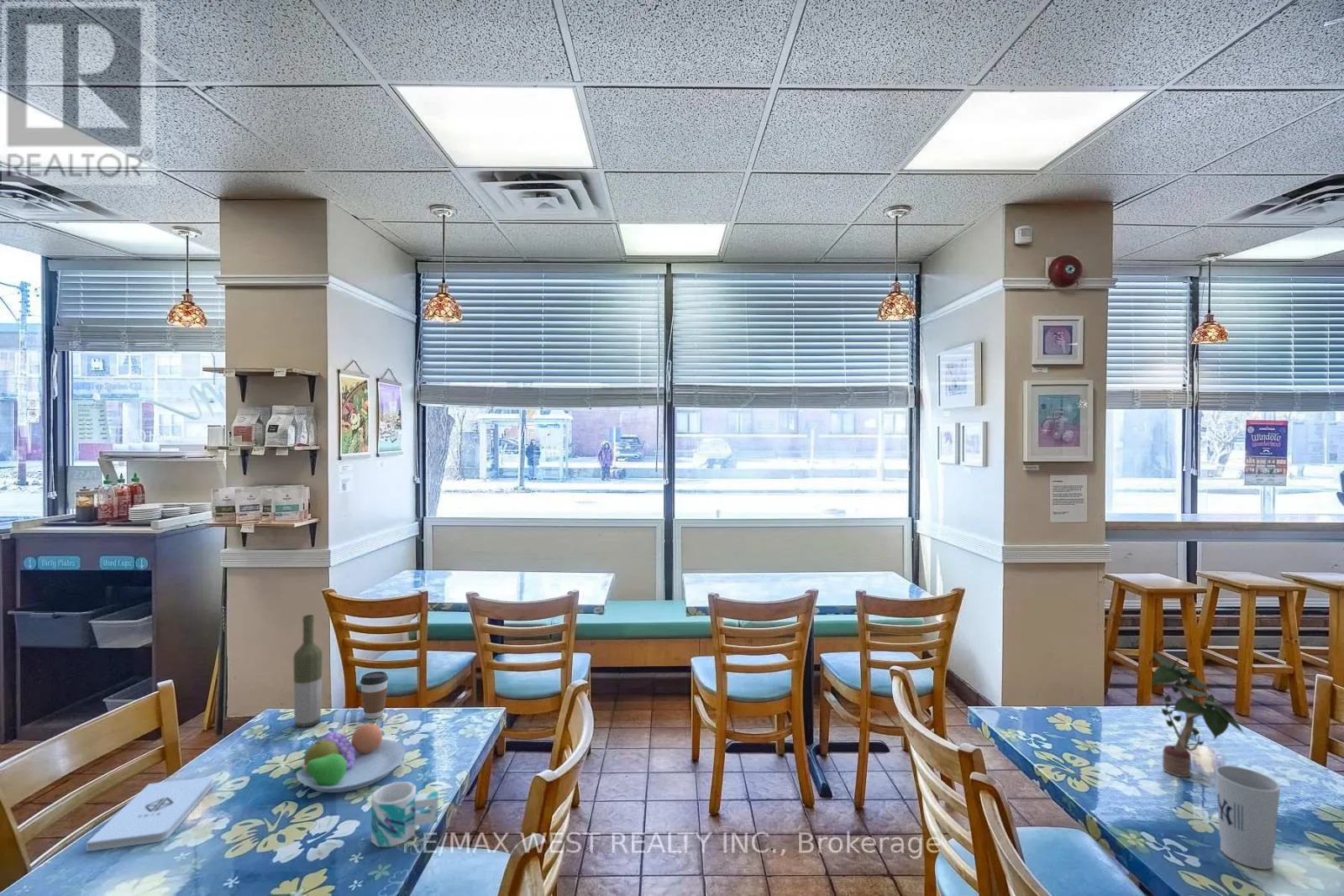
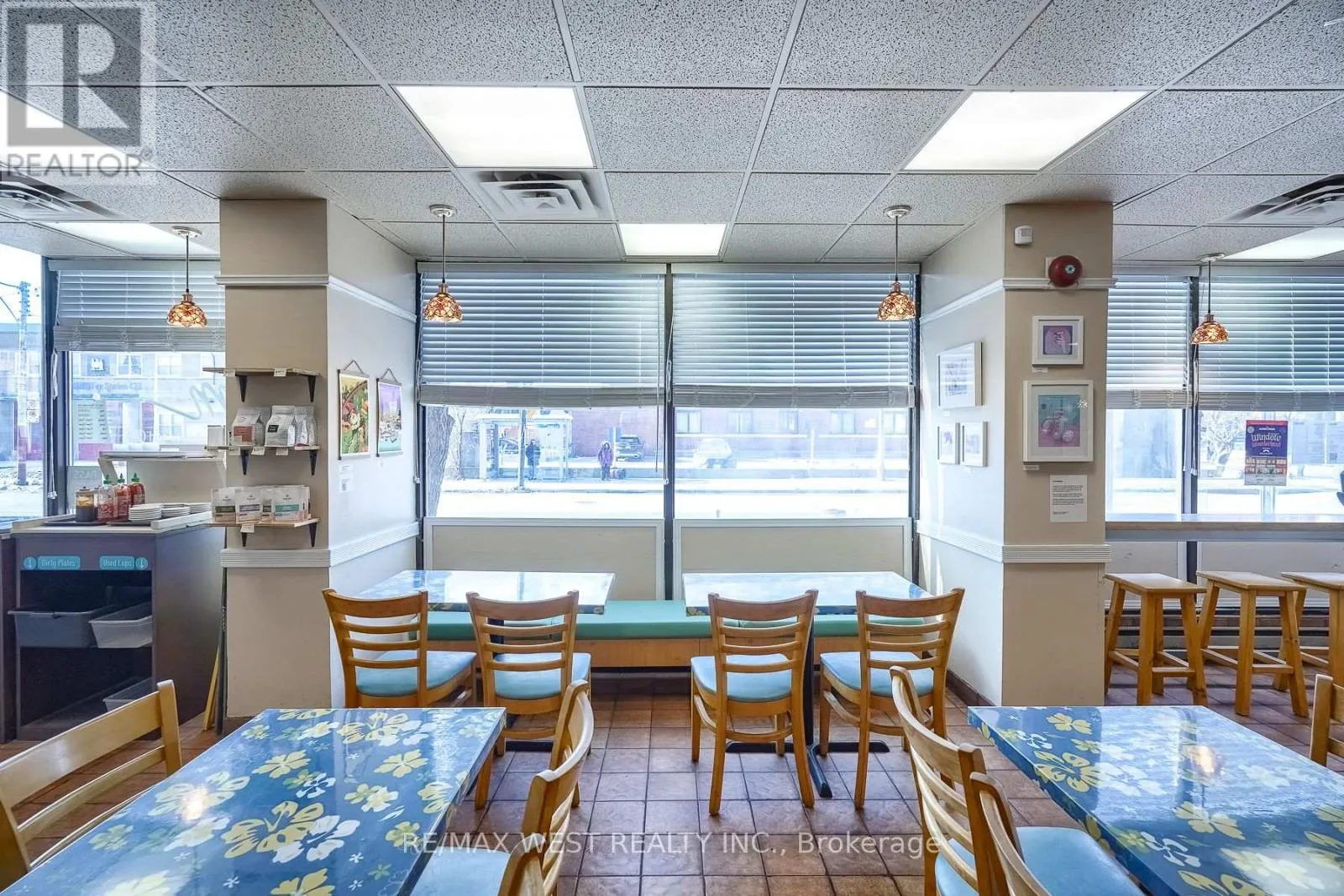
- coffee cup (374, 694)
- bottle (307, 669)
- fruit bowl (348, 753)
- potted plant (1189, 711)
- notepad (156, 810)
- cup (1247, 817)
- mug (405, 811)
